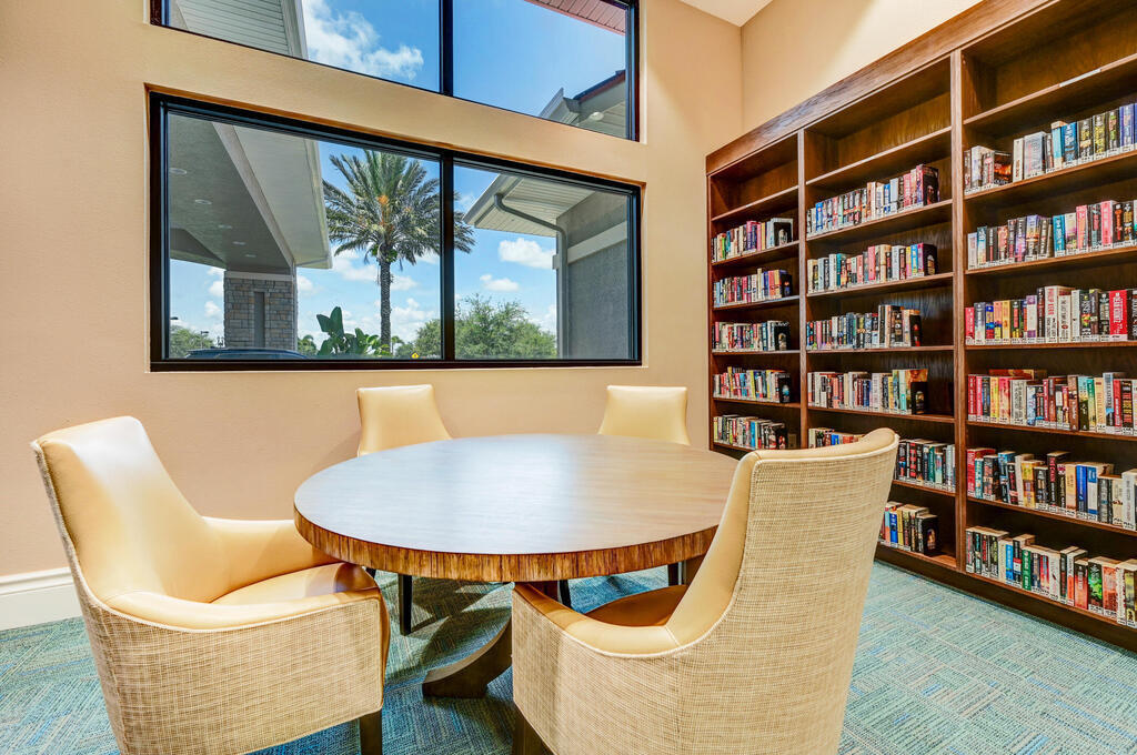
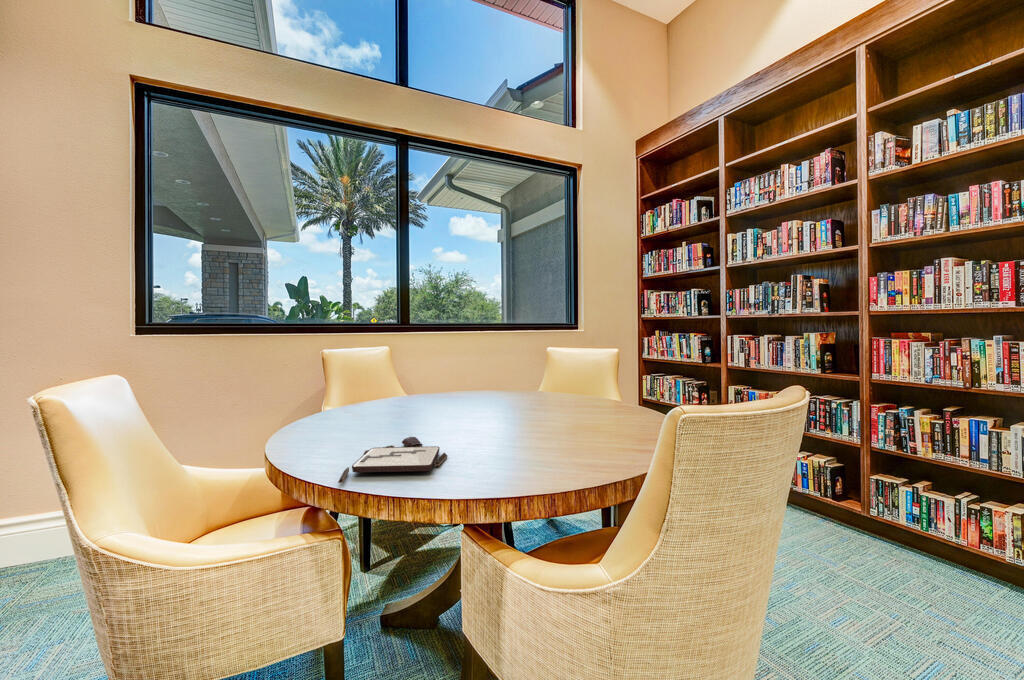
+ board game (401, 455)
